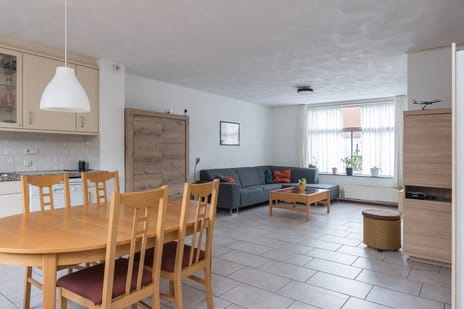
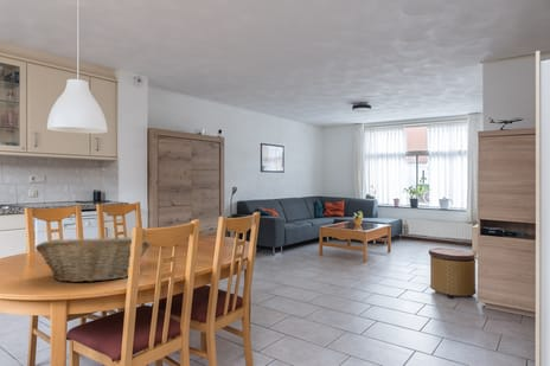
+ fruit basket (95, 255)
